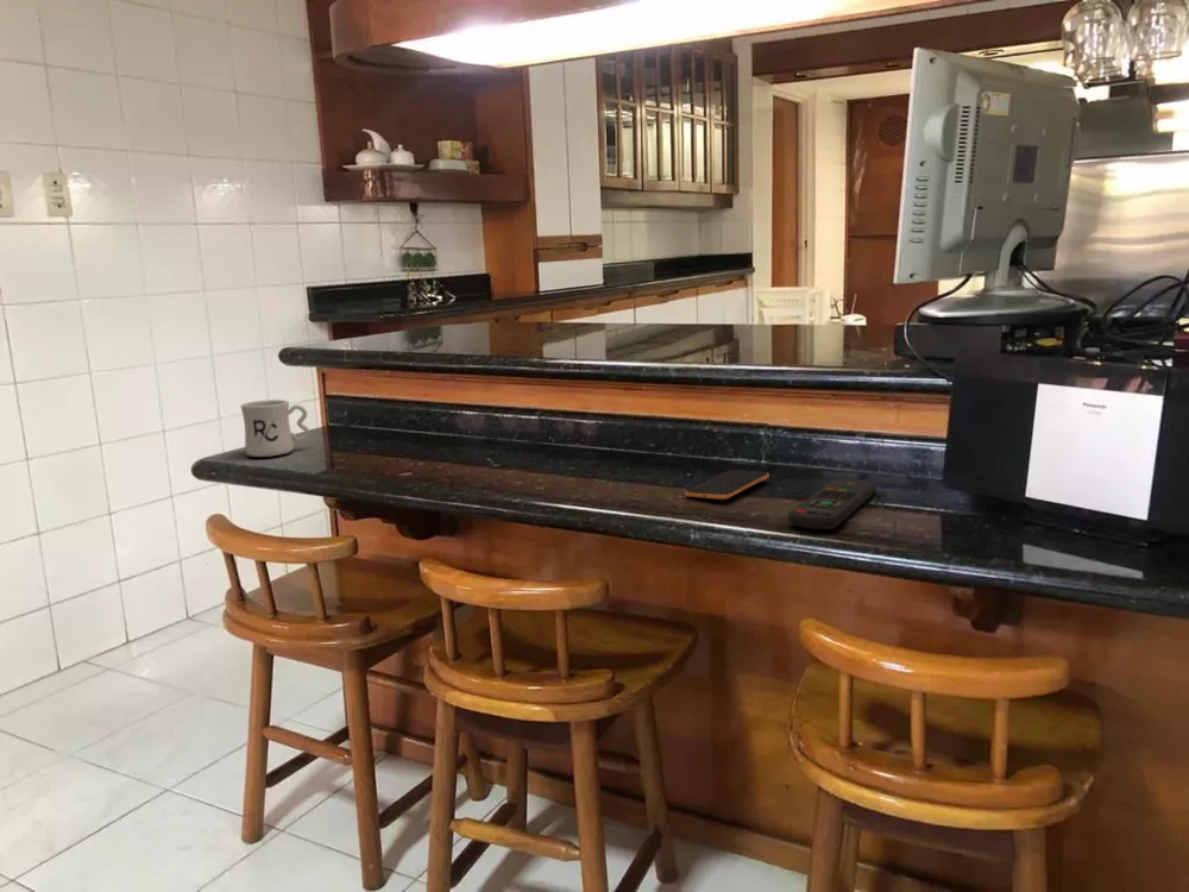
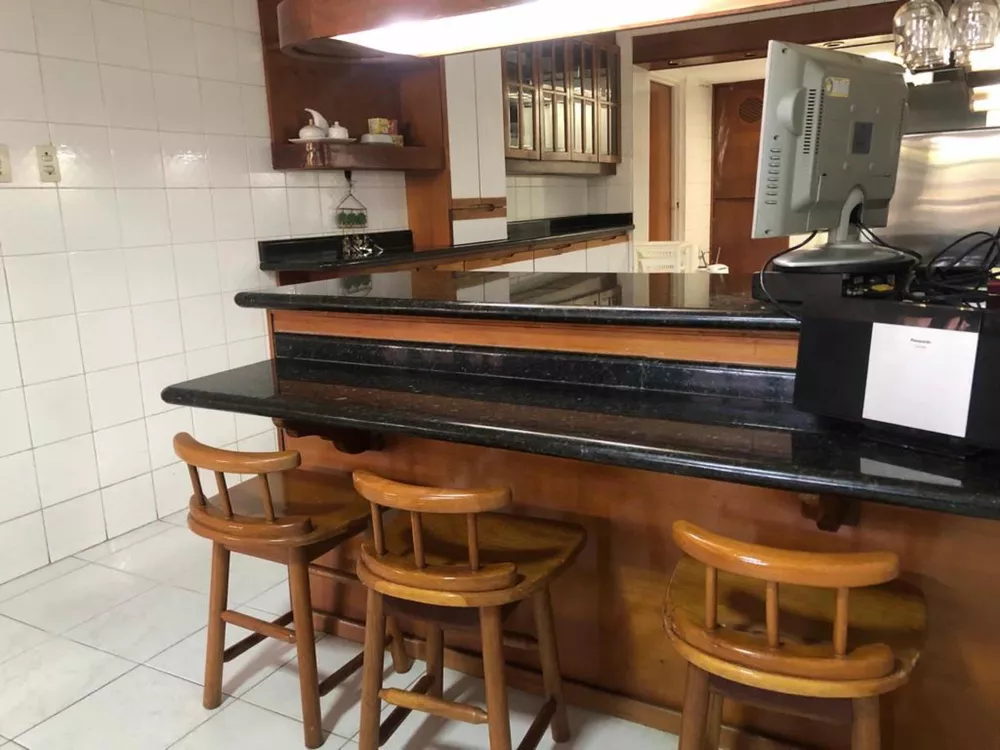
- smartphone (728, 483)
- mug (276, 427)
- remote control (833, 501)
